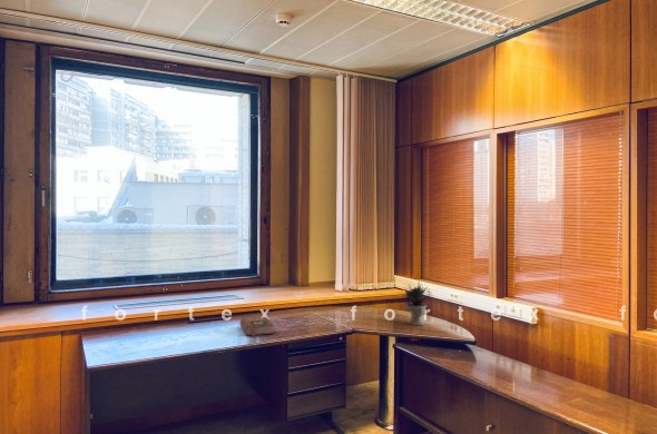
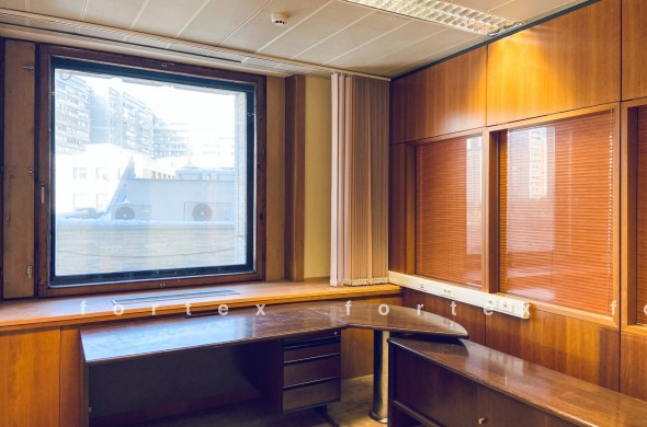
- potted plant (416, 303)
- book (256, 326)
